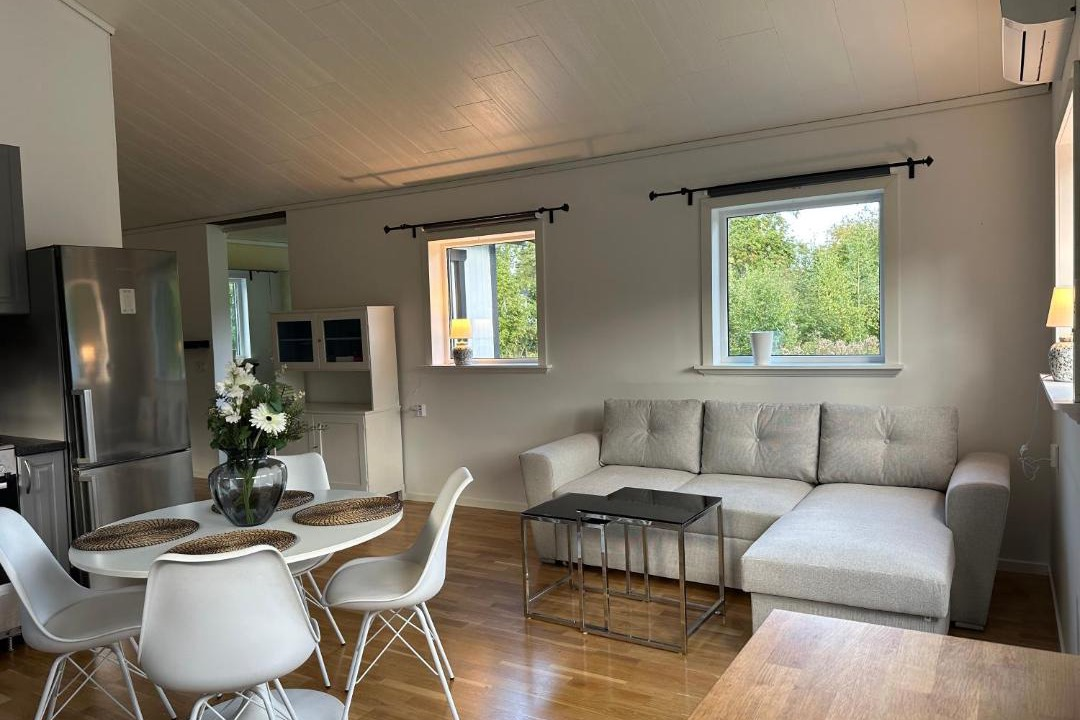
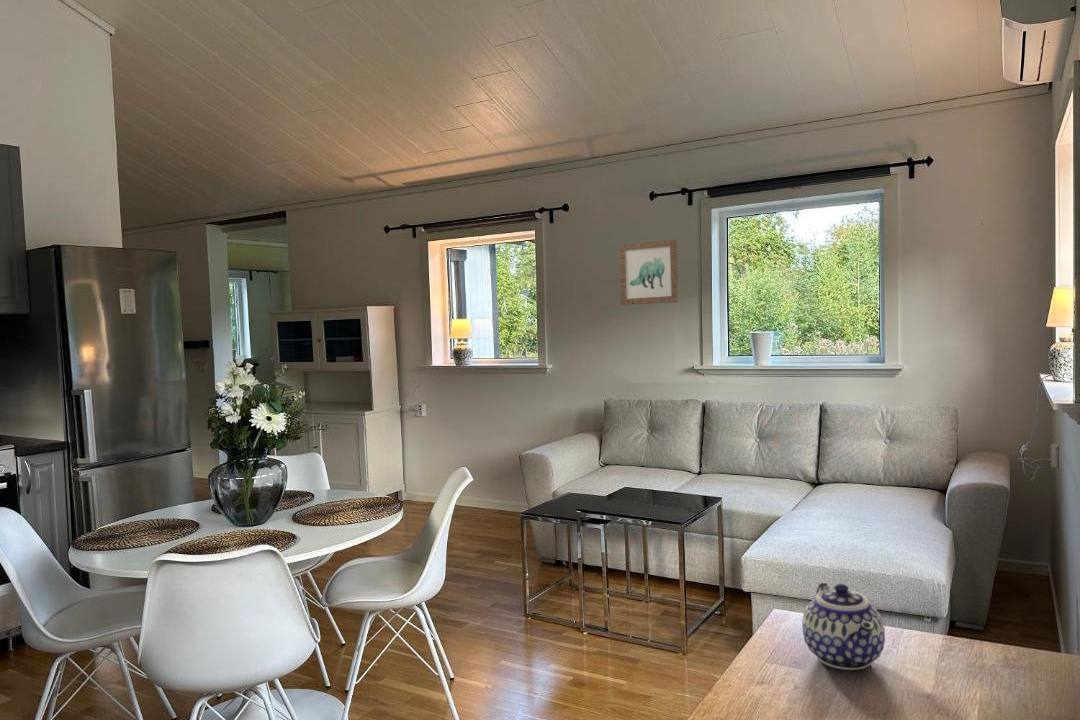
+ wall art (648, 273)
+ teapot (842, 621)
